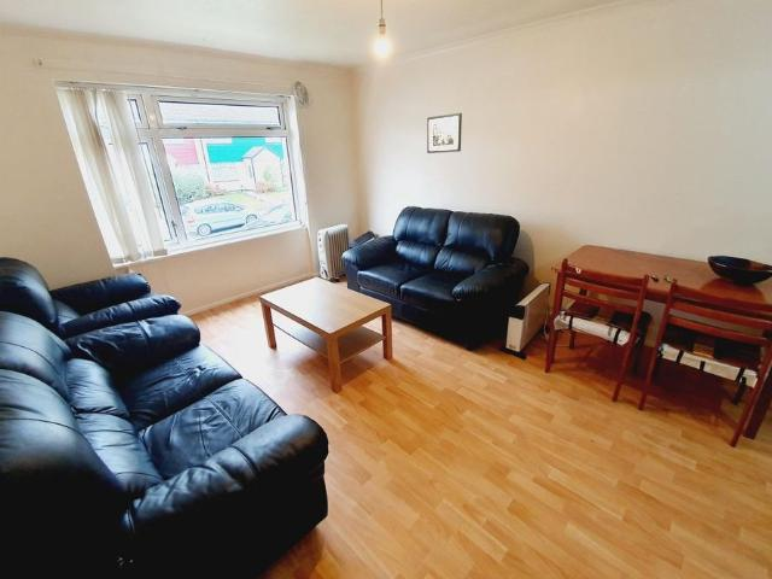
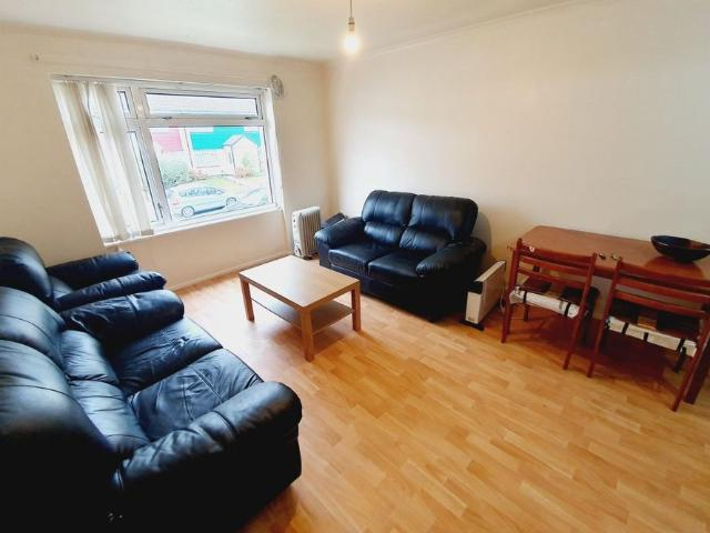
- wall art (443, 134)
